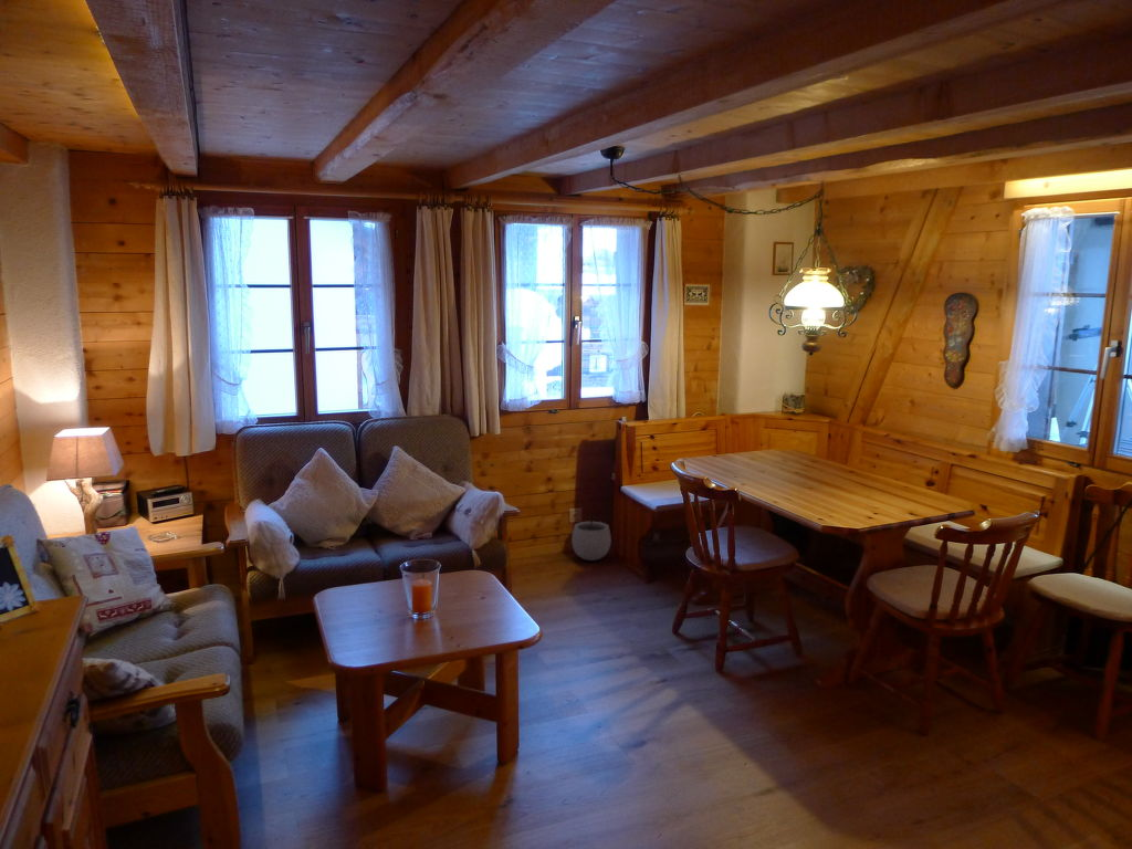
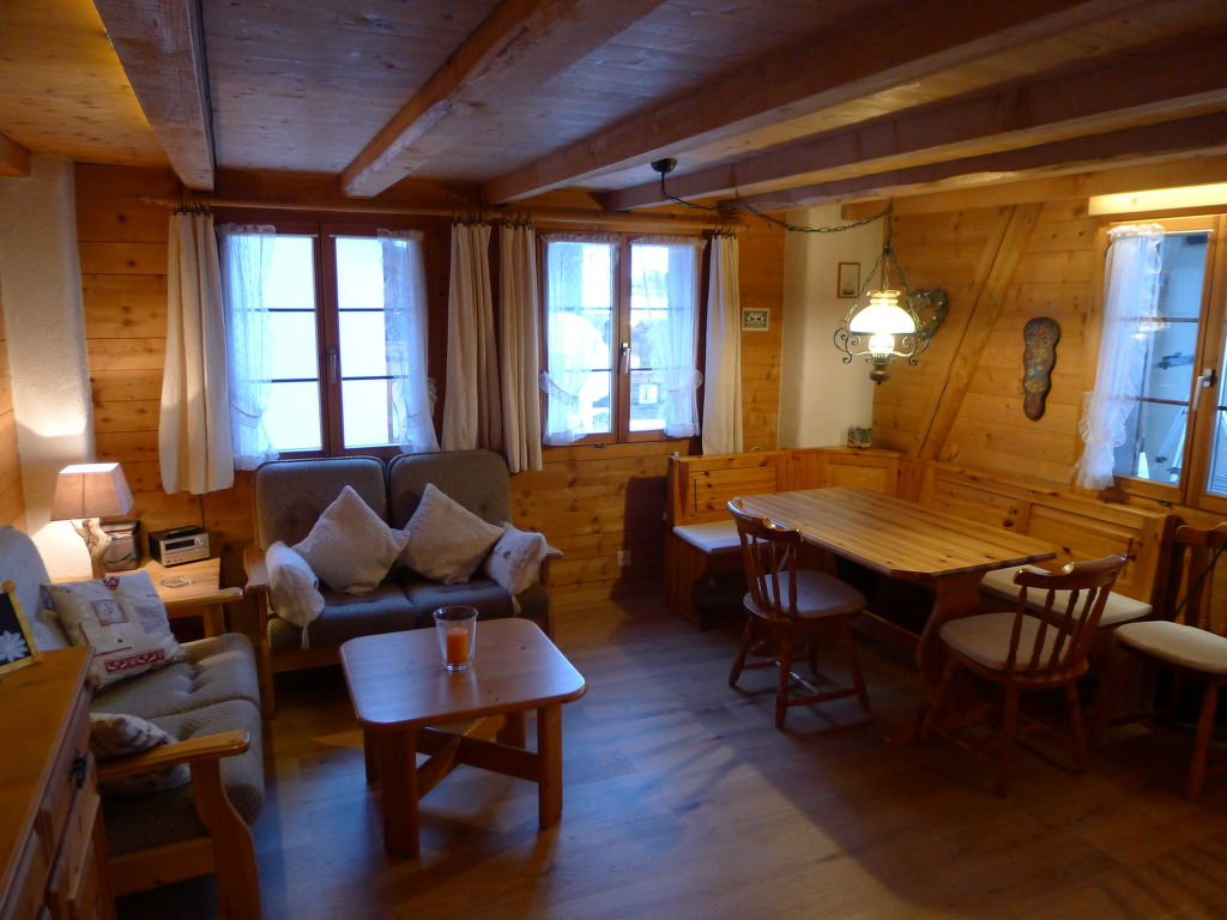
- plant pot (591, 535)
